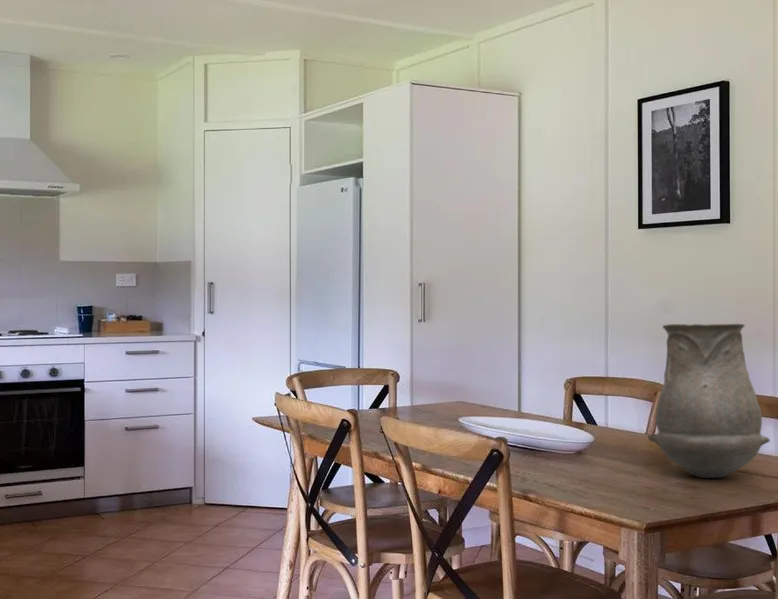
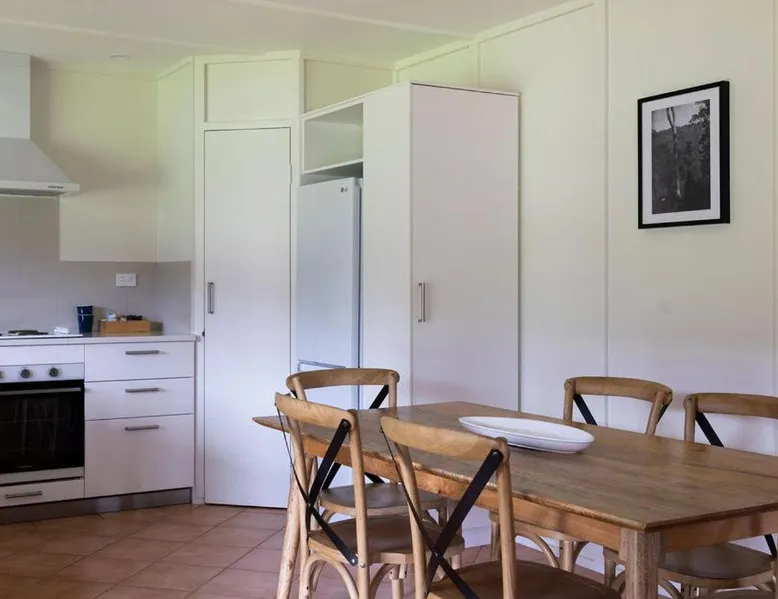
- vase (707, 399)
